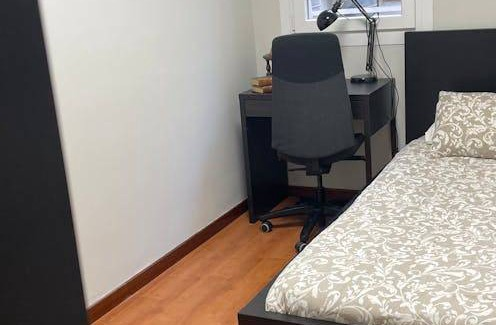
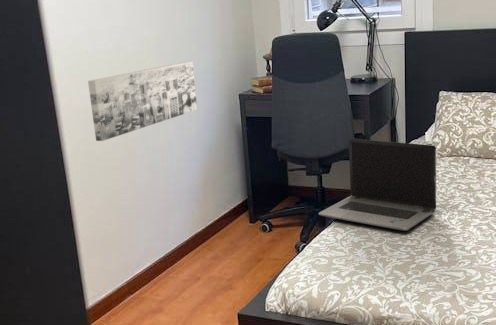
+ wall art (149, 97)
+ laptop computer (375, 182)
